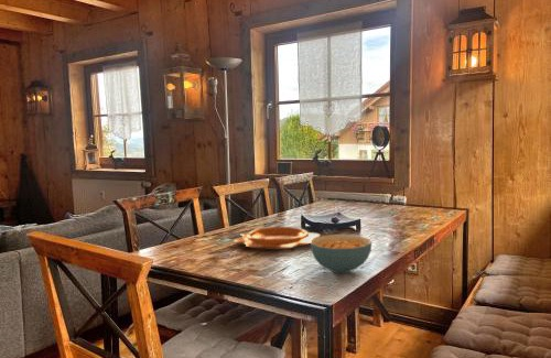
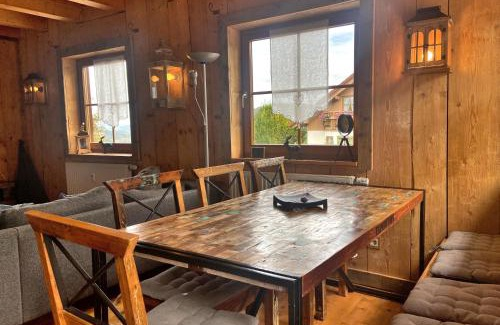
- cereal bowl (341, 256)
- decorative bowl (277, 237)
